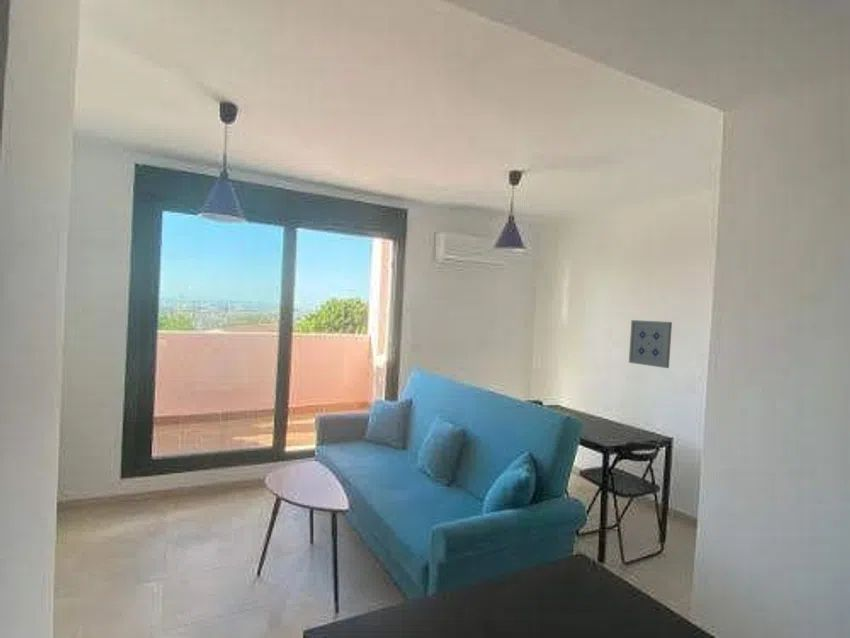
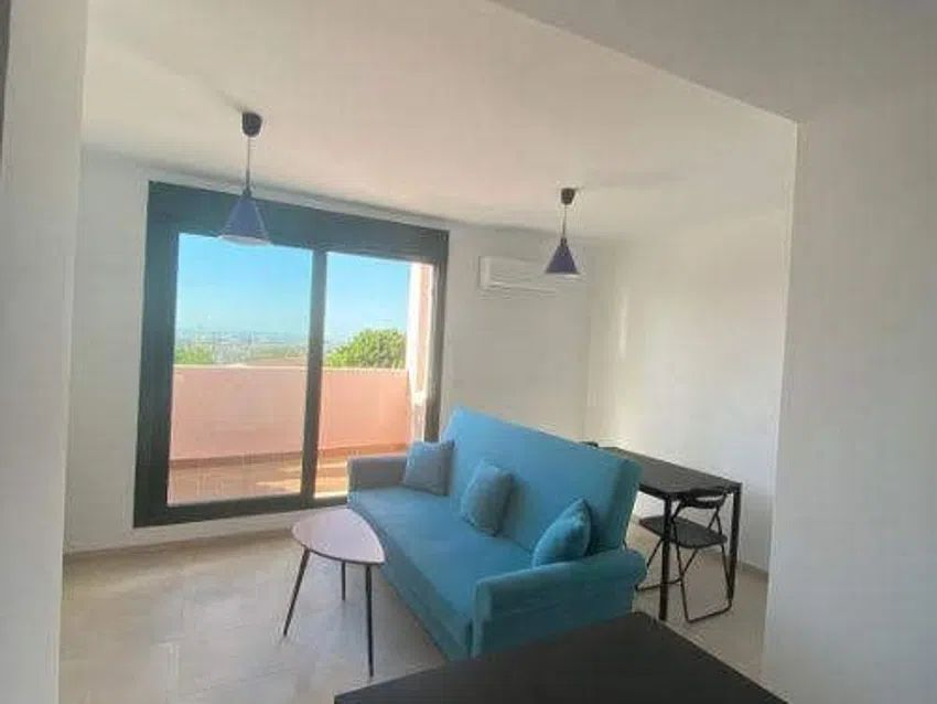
- wall art (649, 343)
